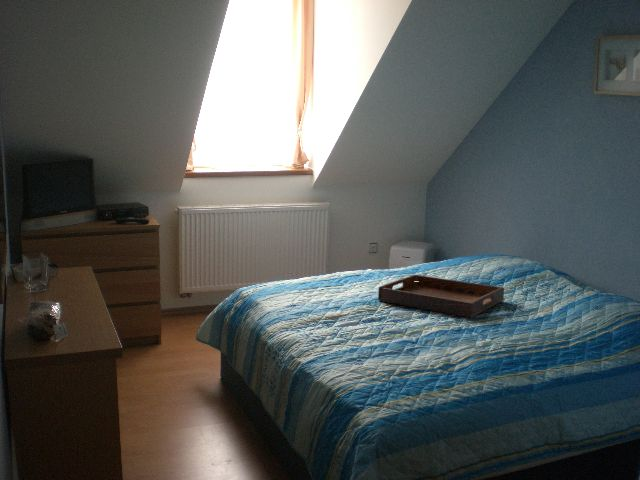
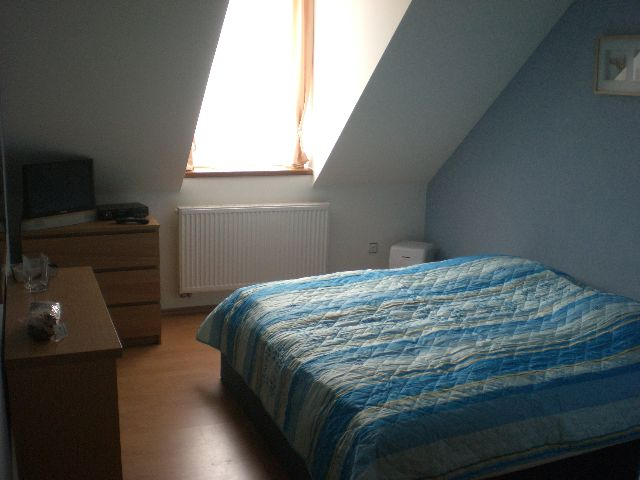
- serving tray (440, 294)
